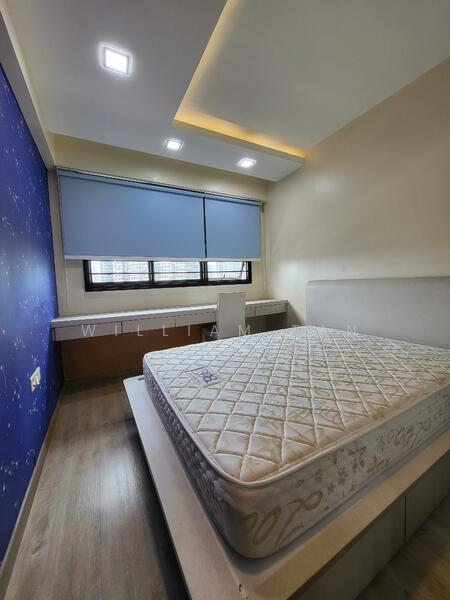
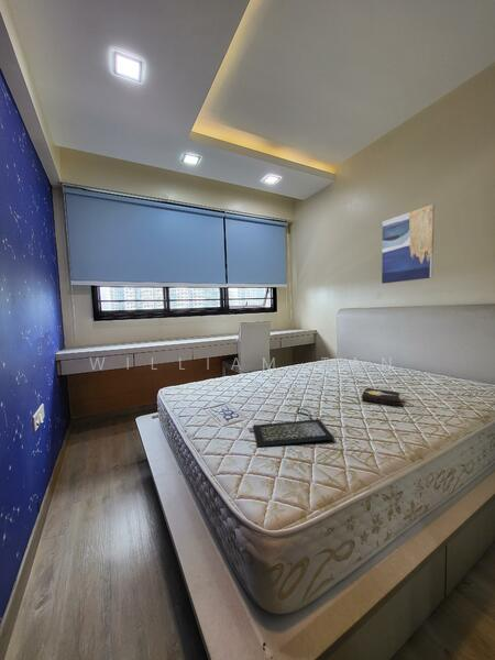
+ hardback book (381, 396)
+ wall art (405, 248)
+ clutch bag (294, 430)
